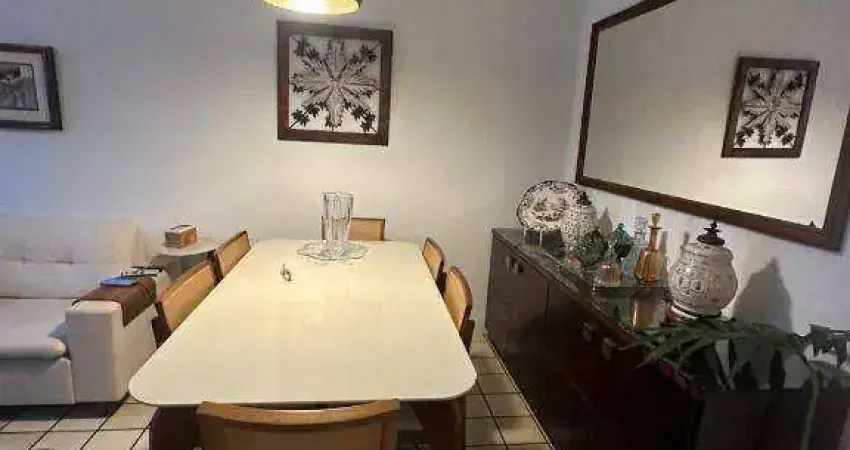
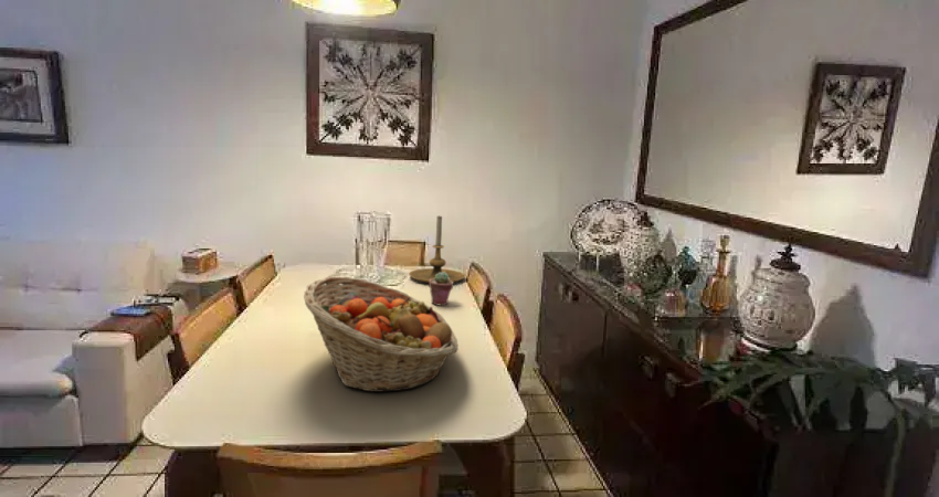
+ potted succulent (441, 287)
+ fruit basket (382, 326)
+ candle holder (437, 246)
